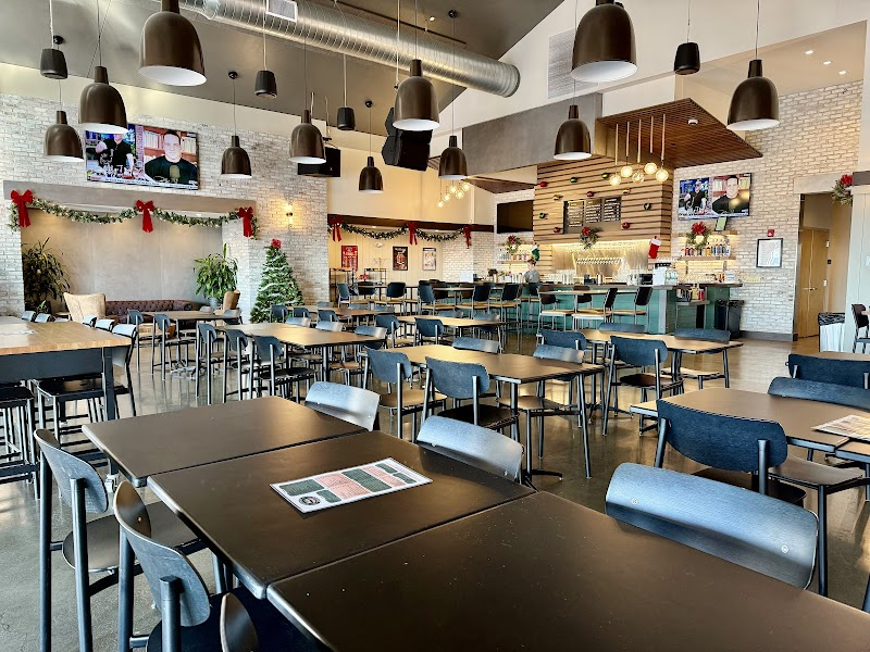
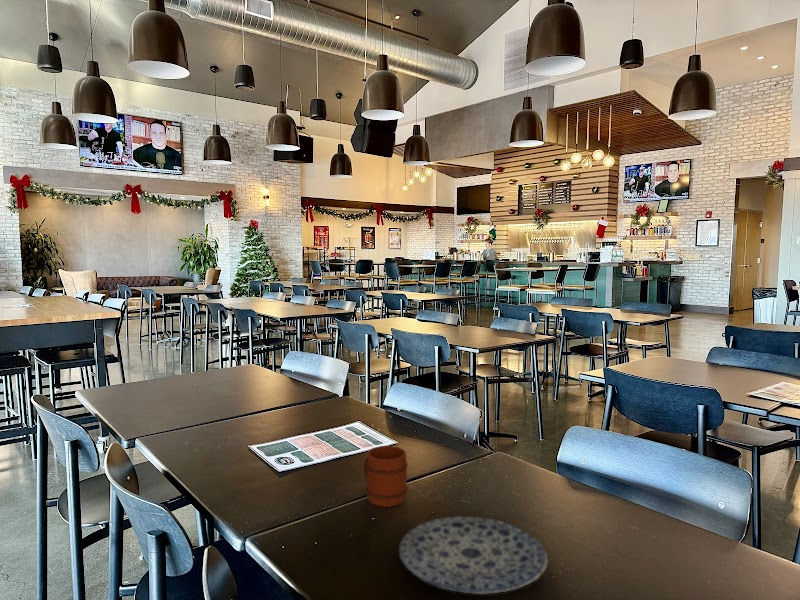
+ mug (382, 473)
+ plate (471, 551)
